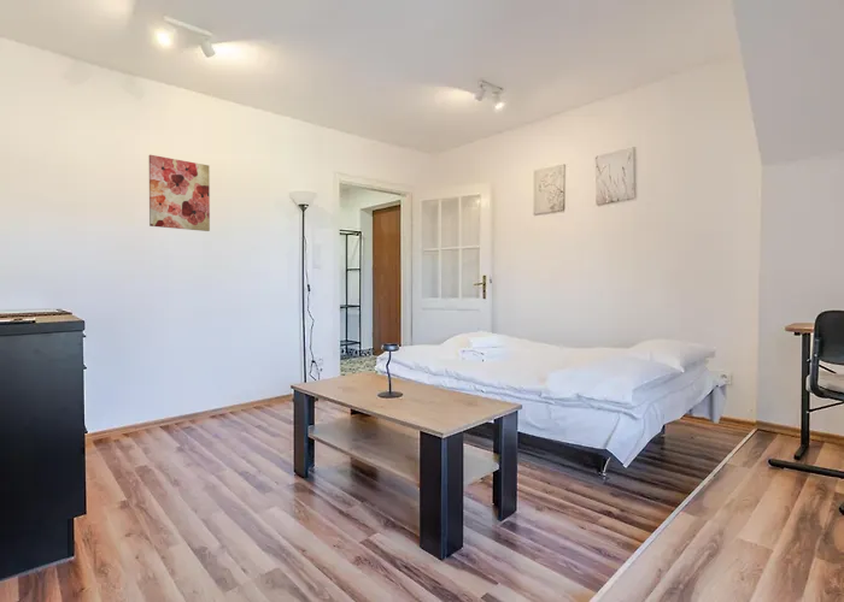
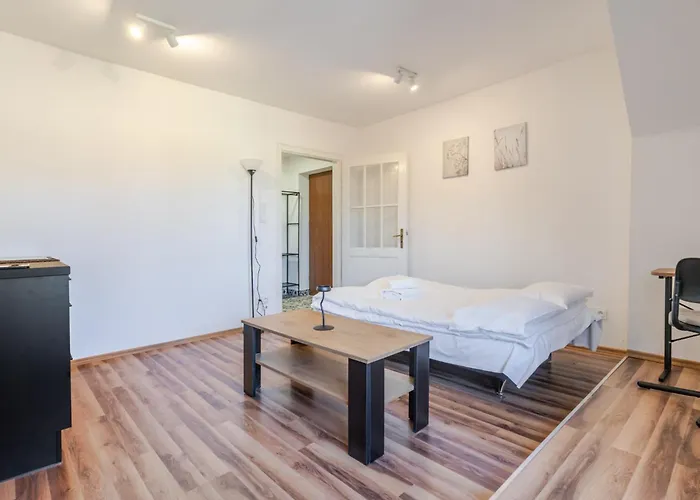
- wall art (180, 194)
